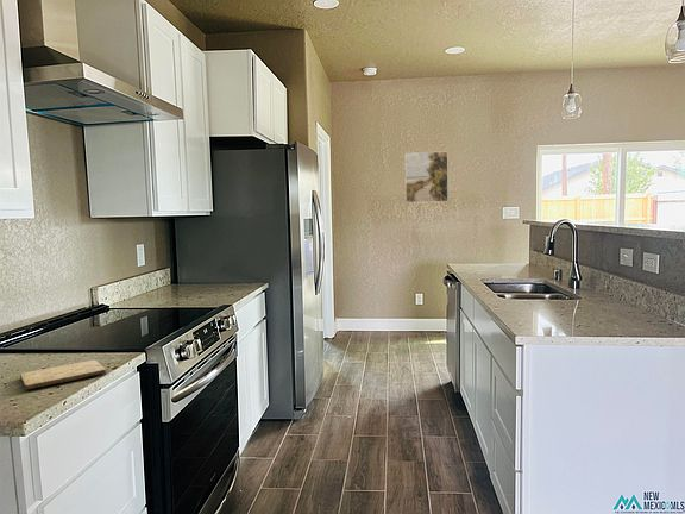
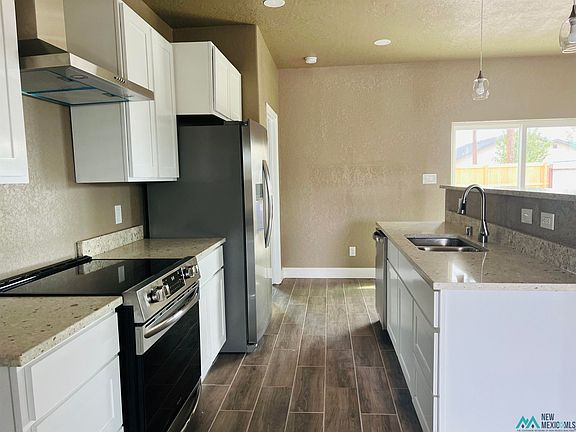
- cutting board (63, 372)
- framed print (426, 177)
